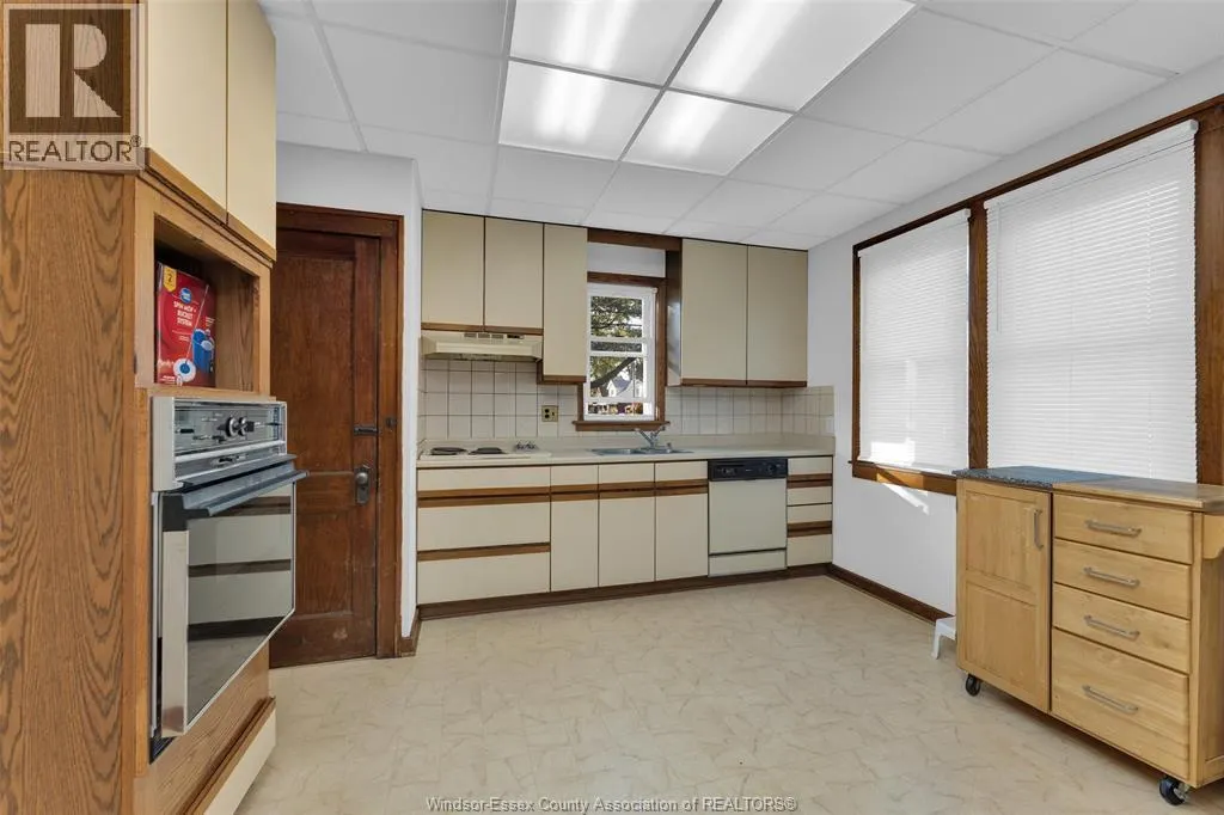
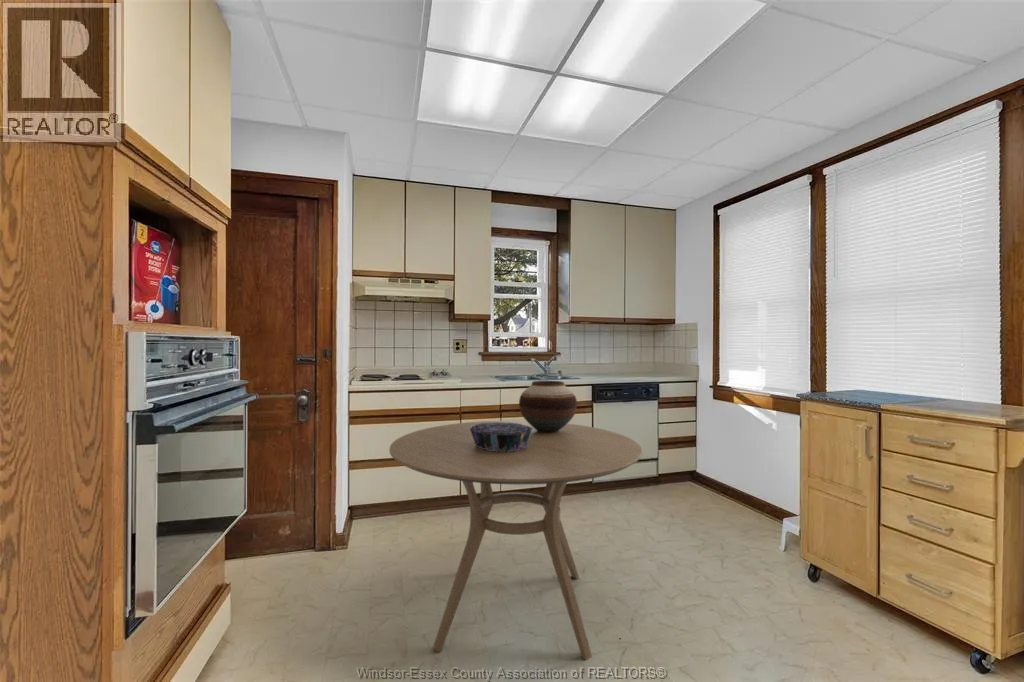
+ dining table (515, 525)
+ vase (547, 406)
+ decorative bowl (501, 436)
